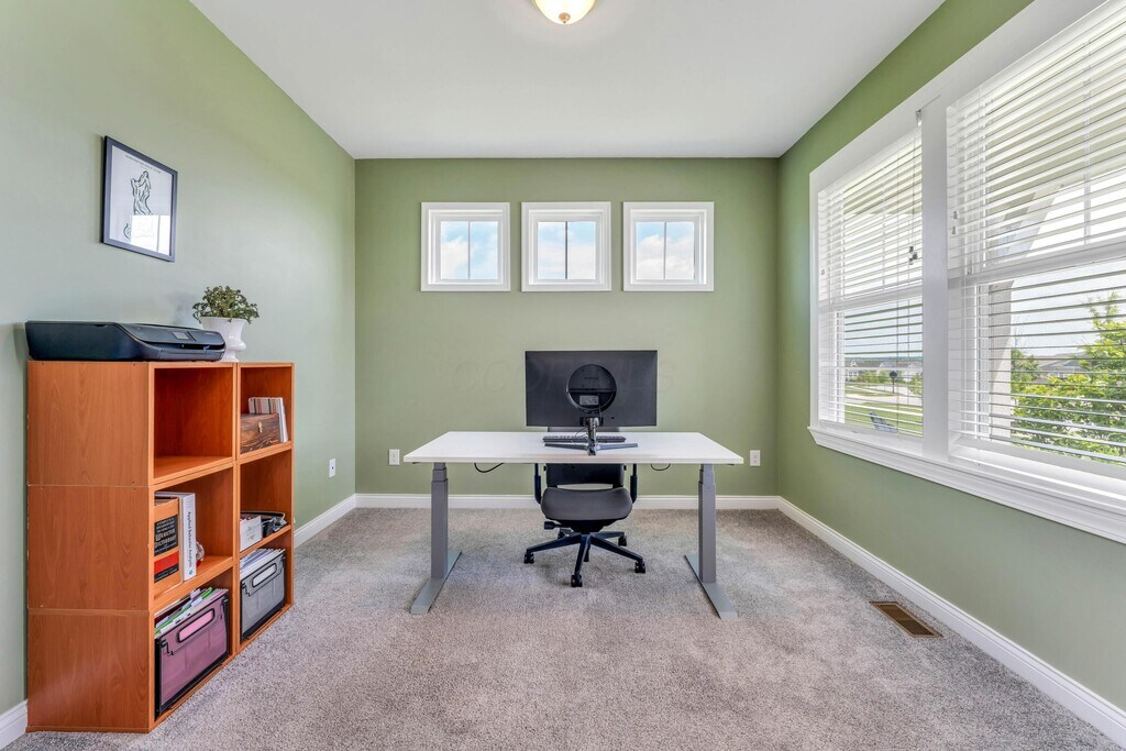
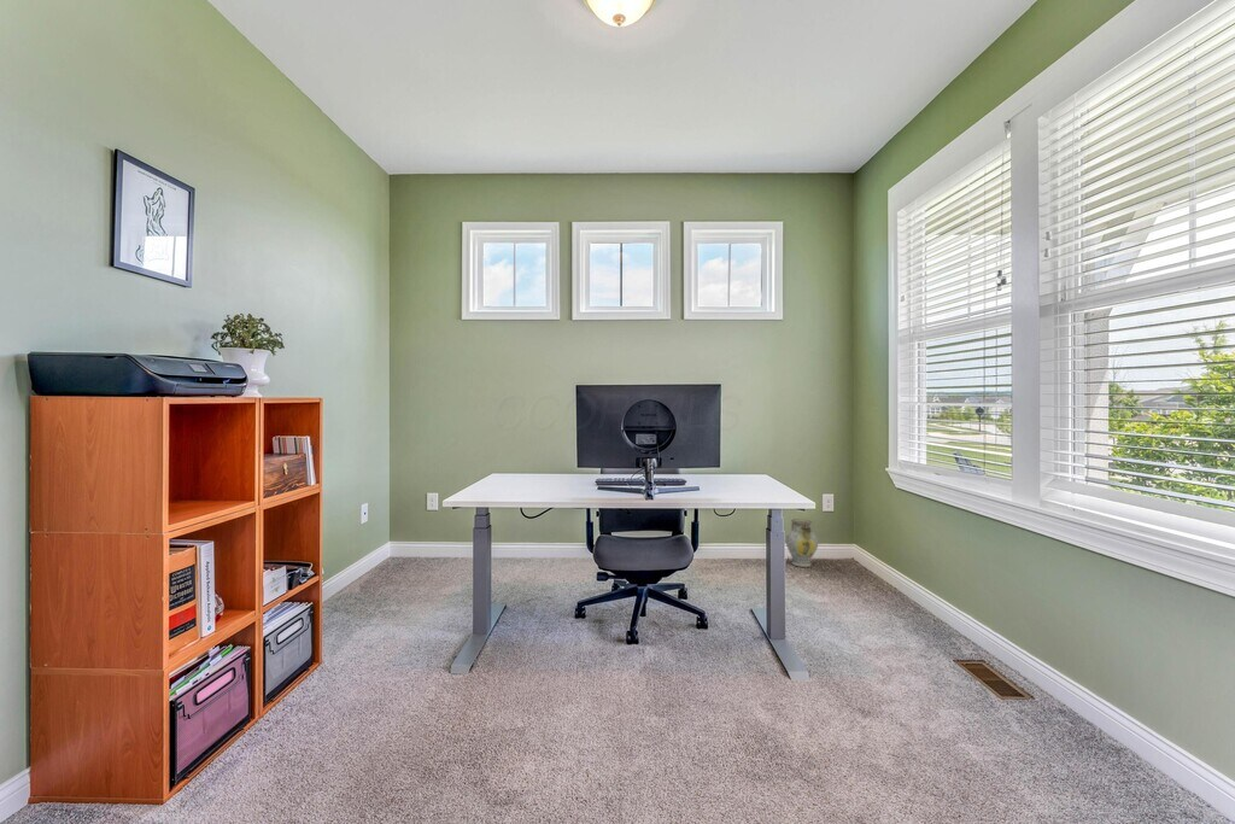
+ ceramic jug (802, 543)
